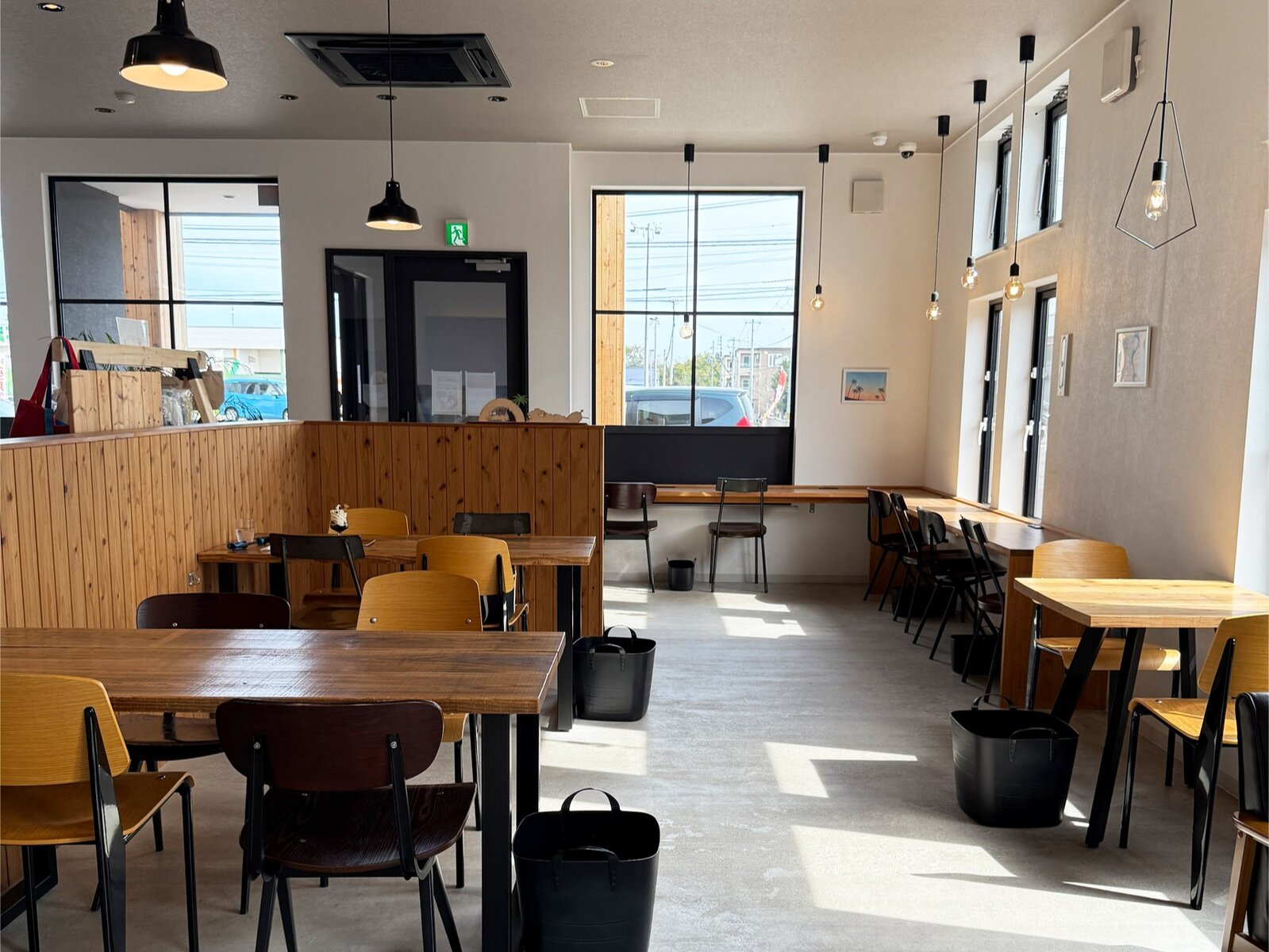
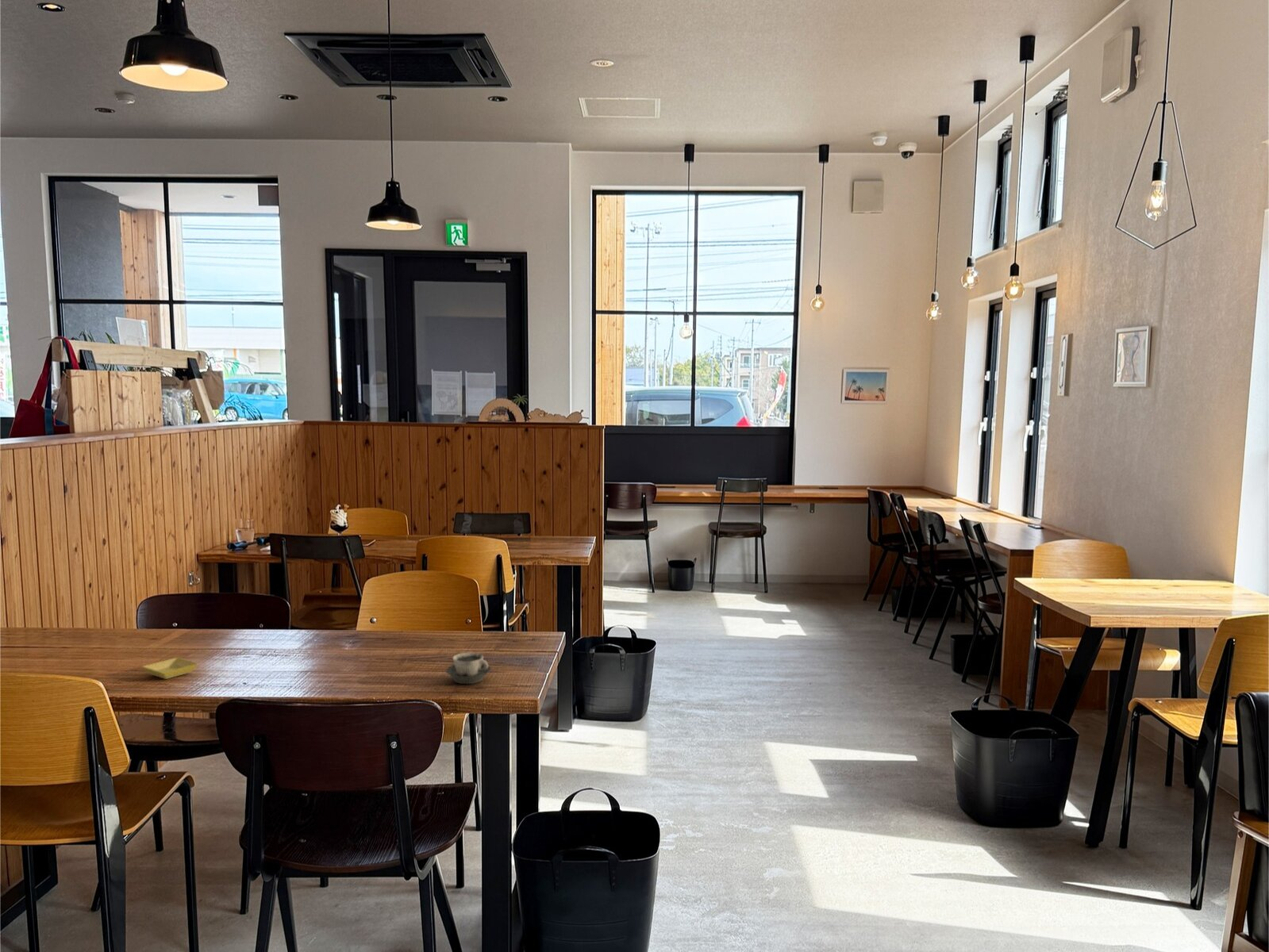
+ saucer (171, 669)
+ cup (468, 668)
